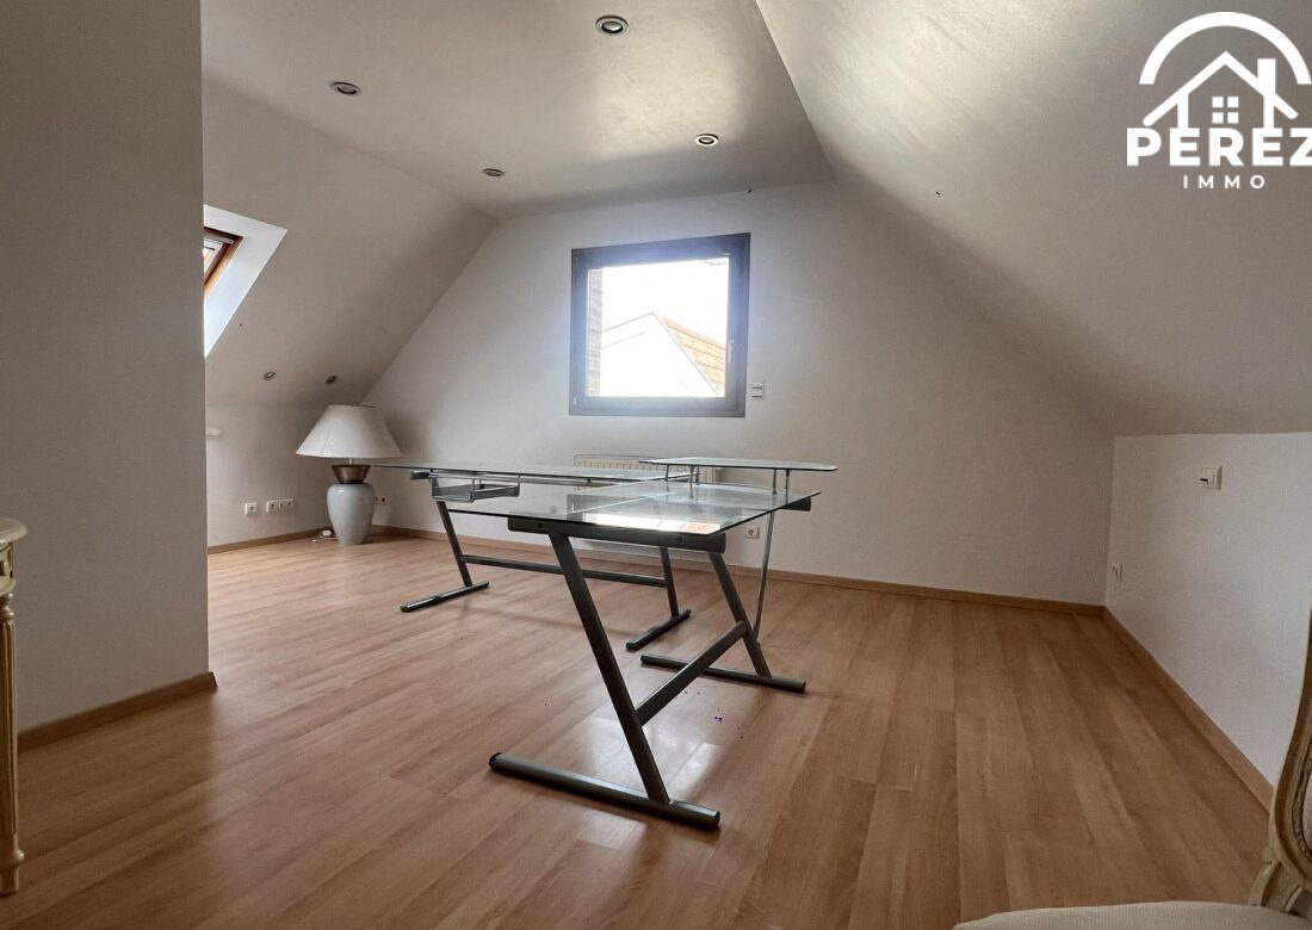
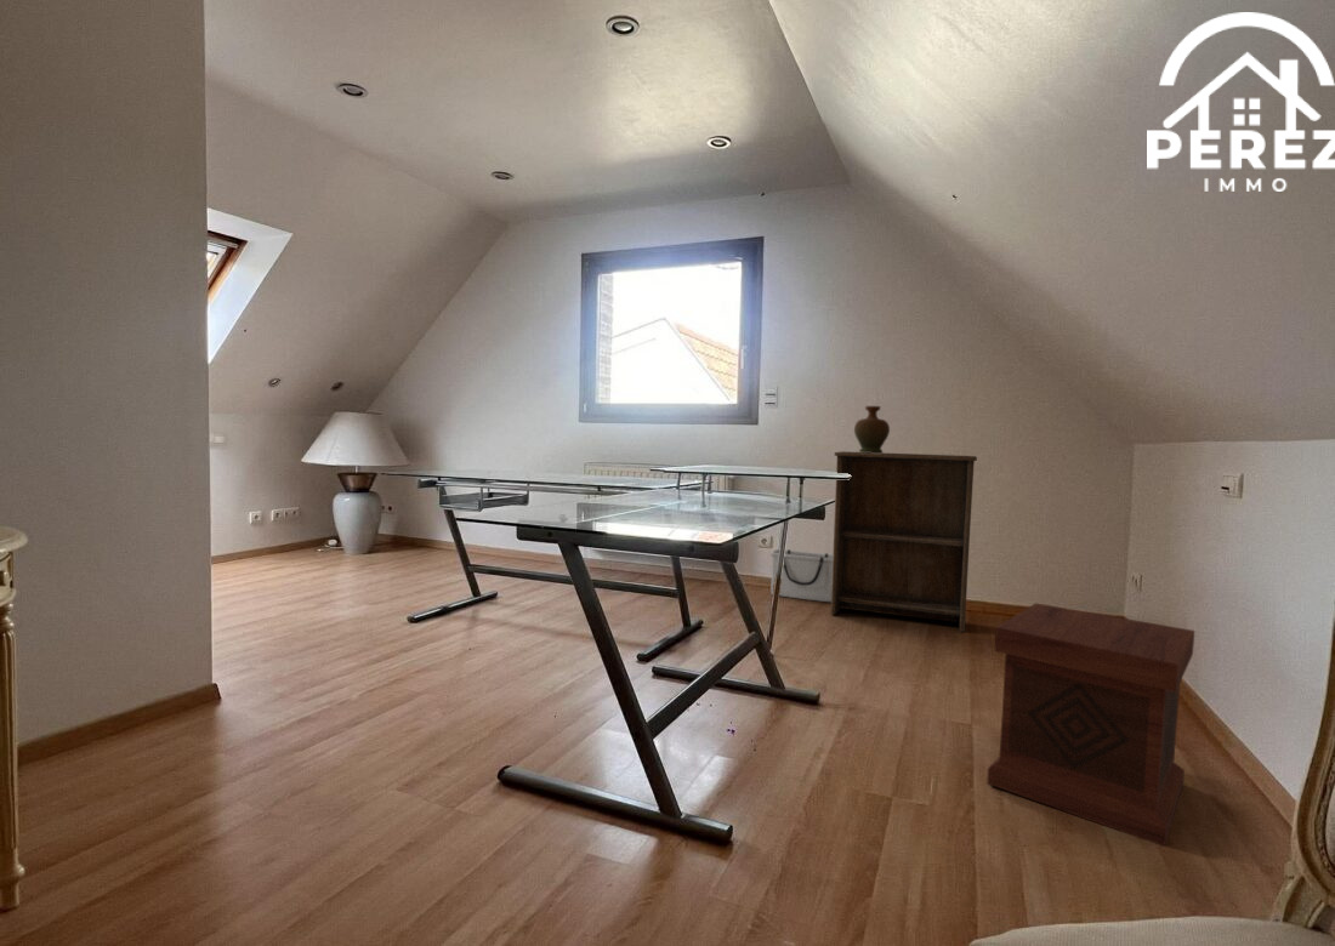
+ storage bin (805, 575)
+ bookshelf (901, 536)
+ decorative vase (871, 429)
+ side table (1090, 707)
